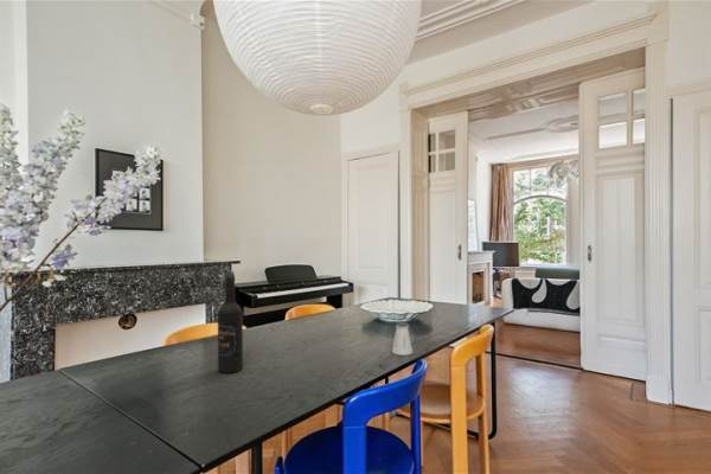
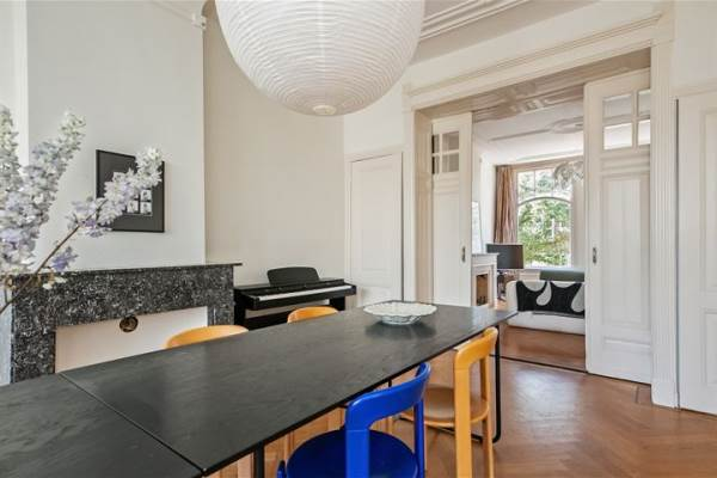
- wine bottle (230, 320)
- saltshaker (402, 337)
